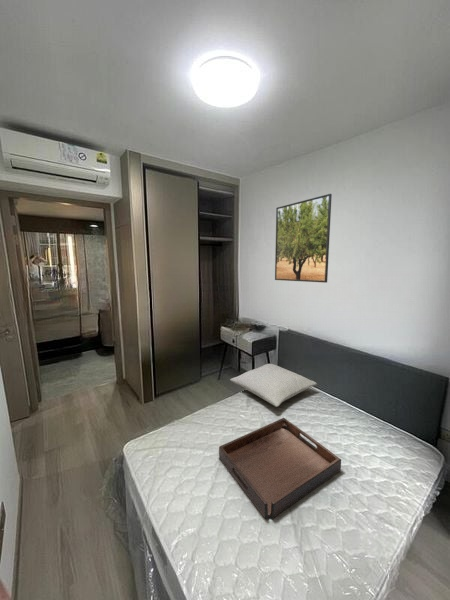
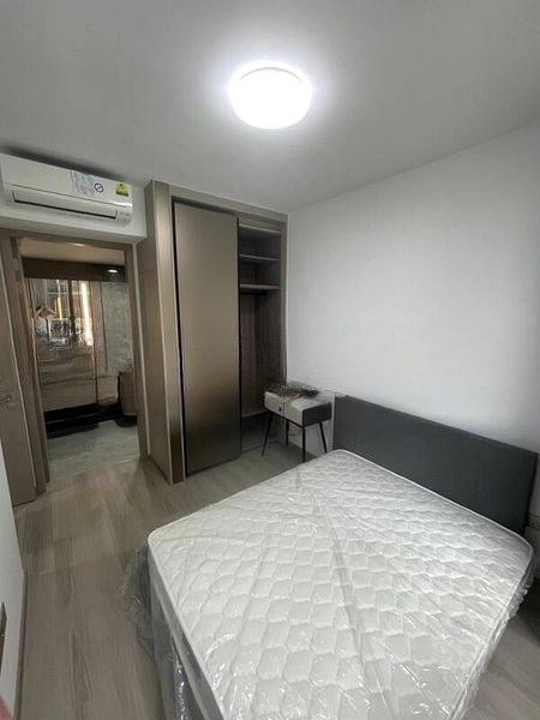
- pillow (272, 381)
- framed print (299, 242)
- serving tray (277, 458)
